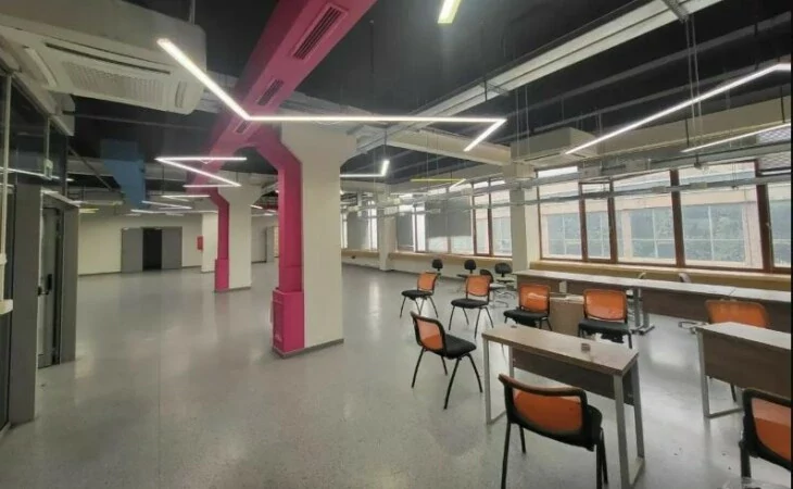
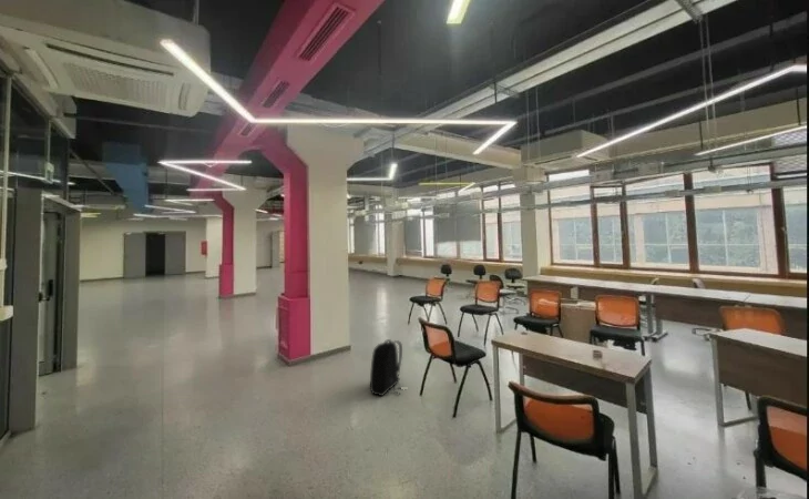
+ backpack (388, 364)
